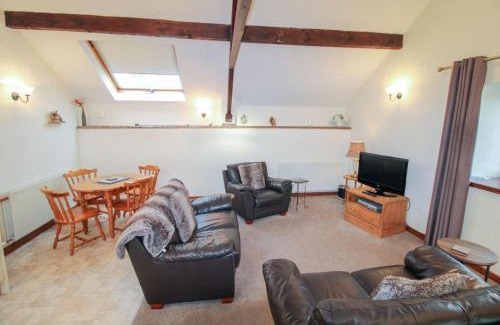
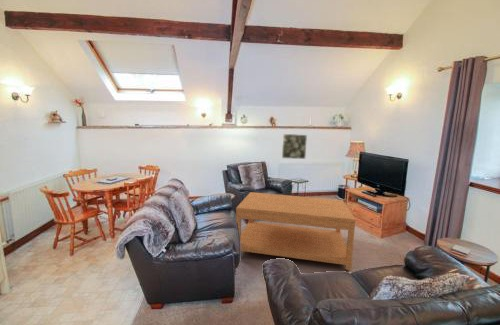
+ coffee table (292, 226)
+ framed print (294, 146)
